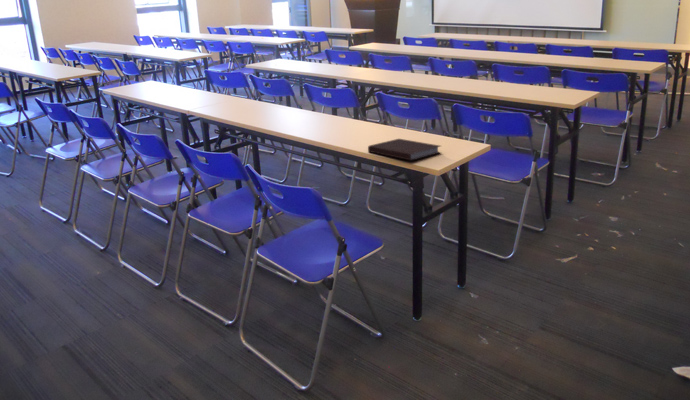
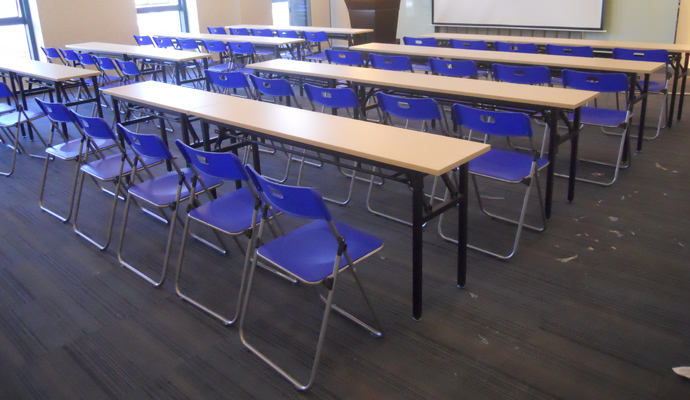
- notebook (404, 149)
